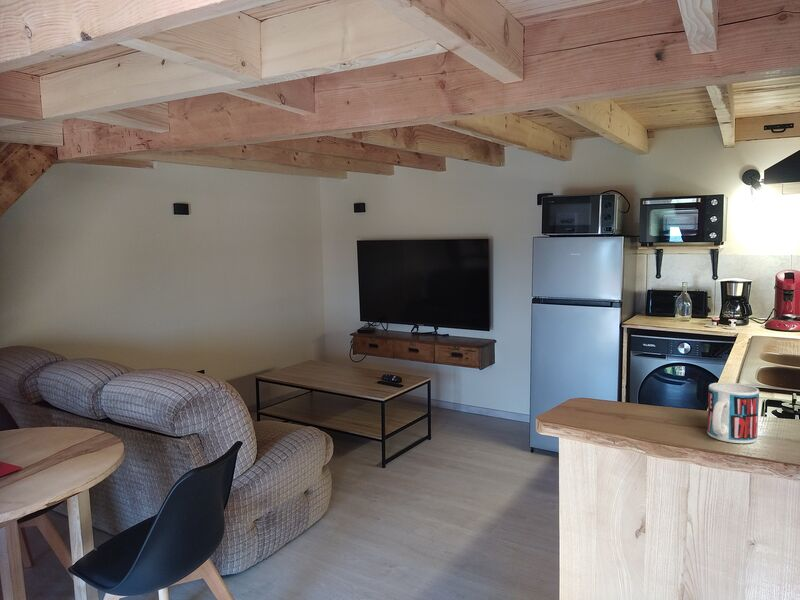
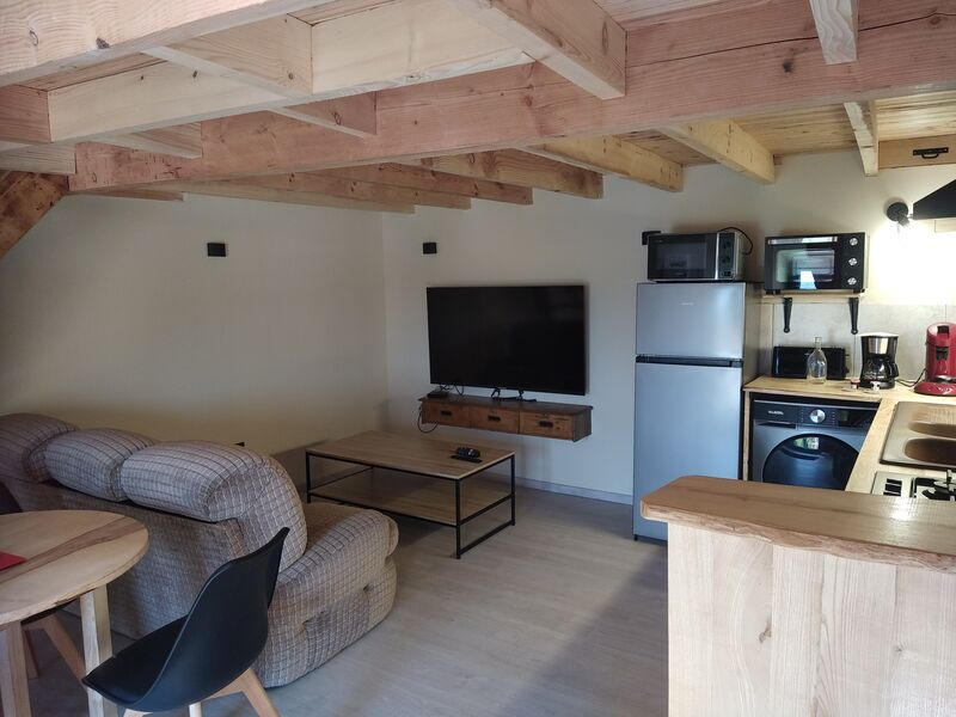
- mug (732, 413)
